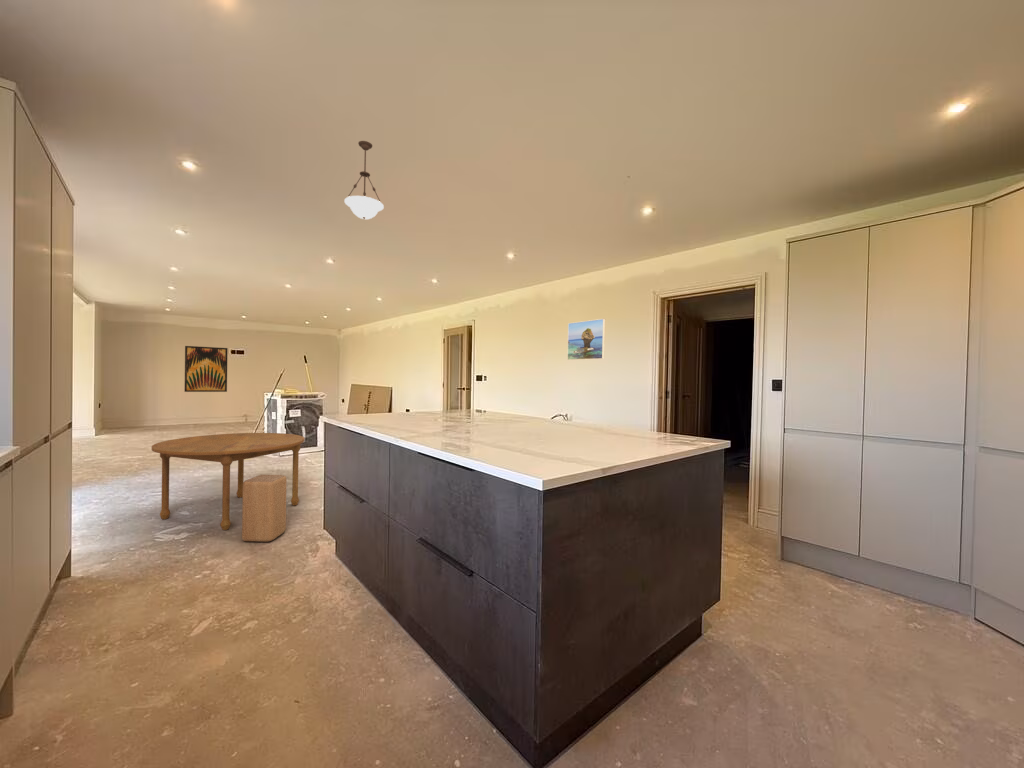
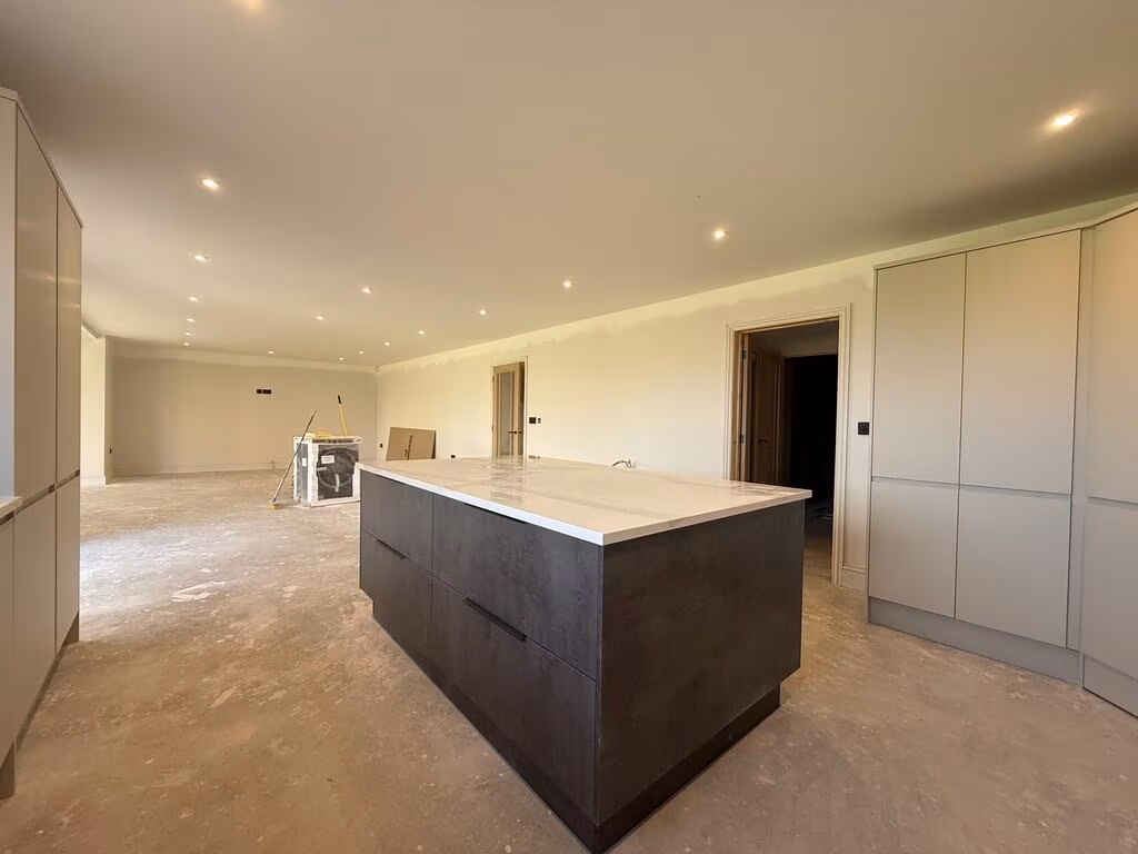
- stool (264, 507)
- wall art (206, 369)
- pendant light (364, 181)
- dining table (238, 476)
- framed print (585, 340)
